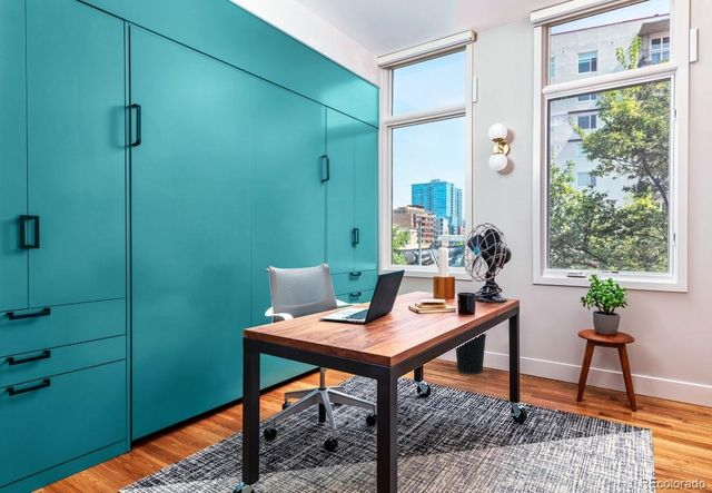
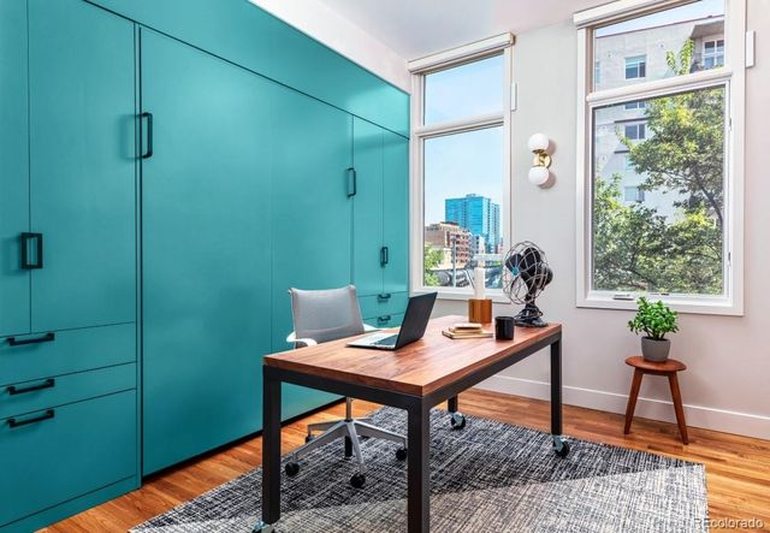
- wastebasket (469, 352)
